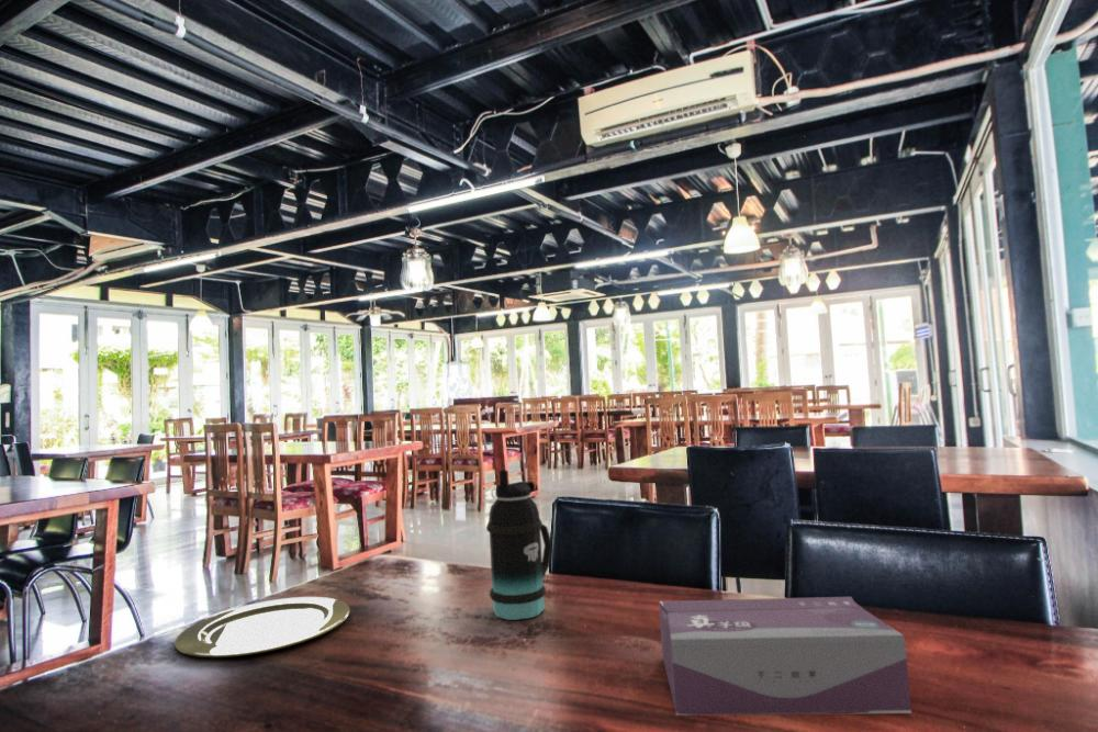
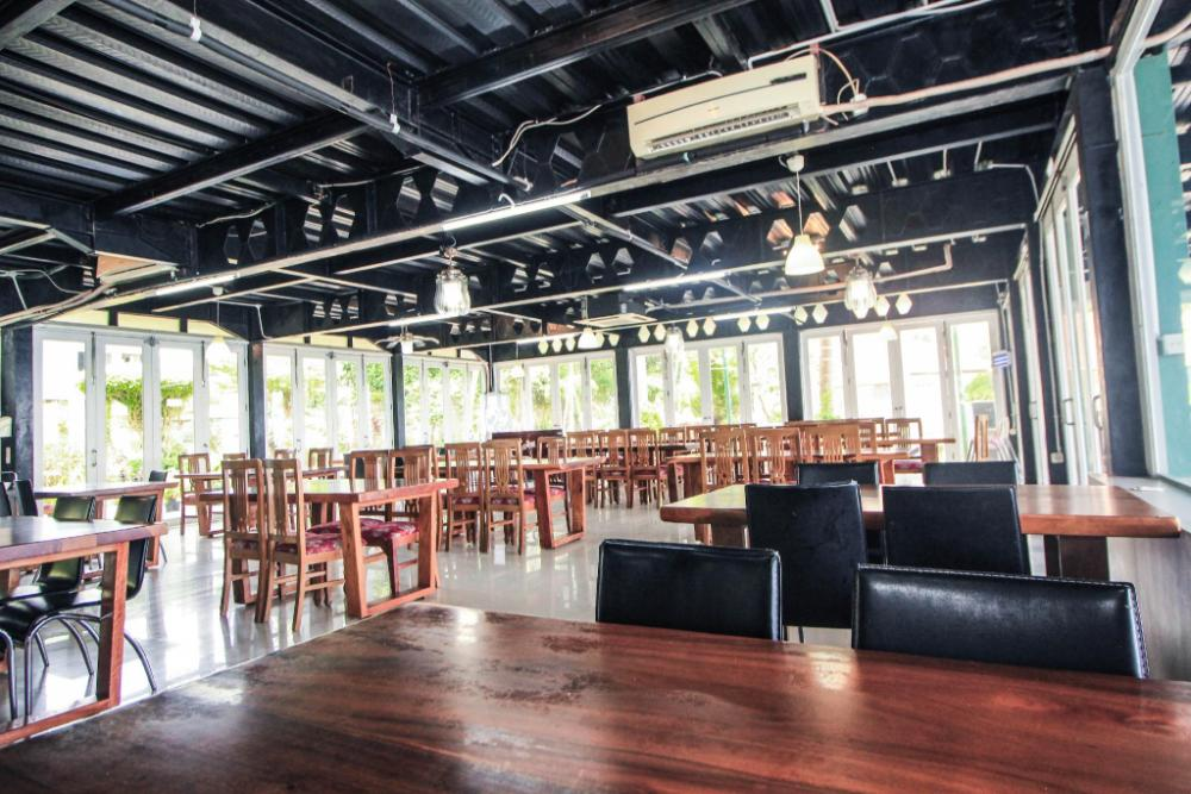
- plate (267, 623)
- bottle (523, 537)
- tissue box (770, 647)
